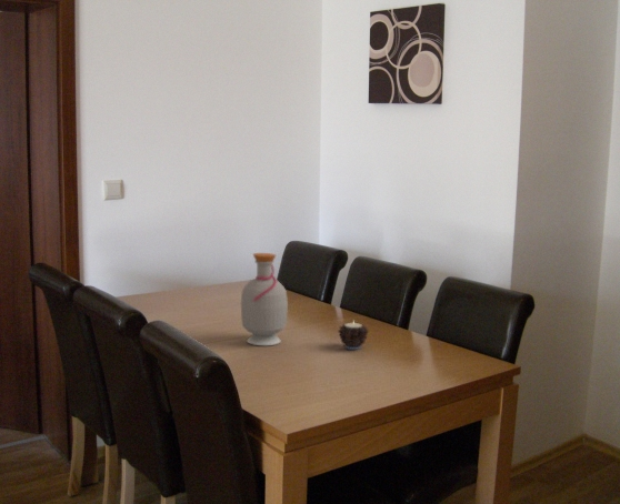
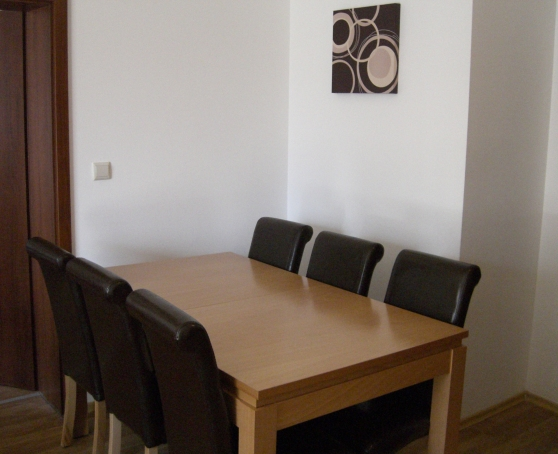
- candle (352, 333)
- bottle (264, 298)
